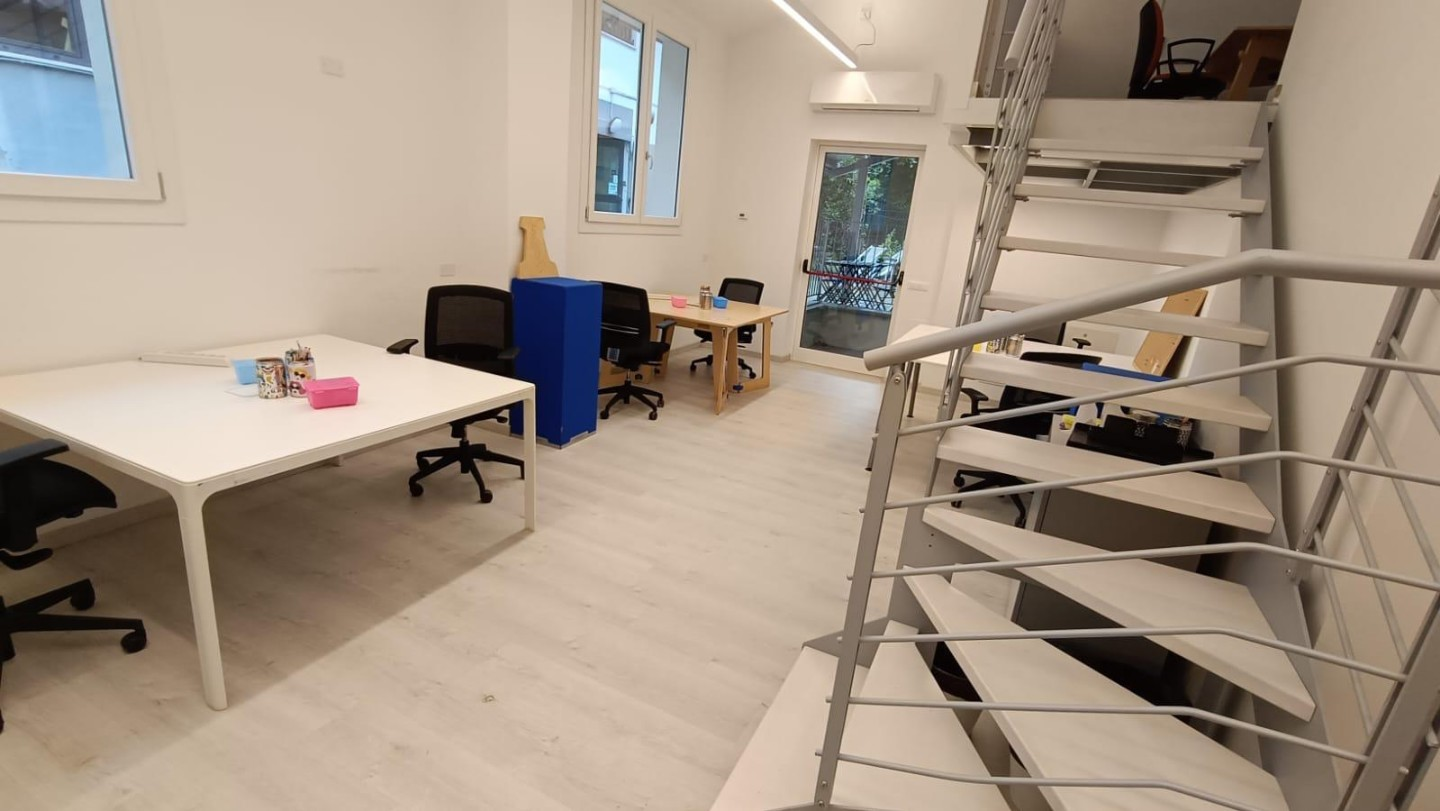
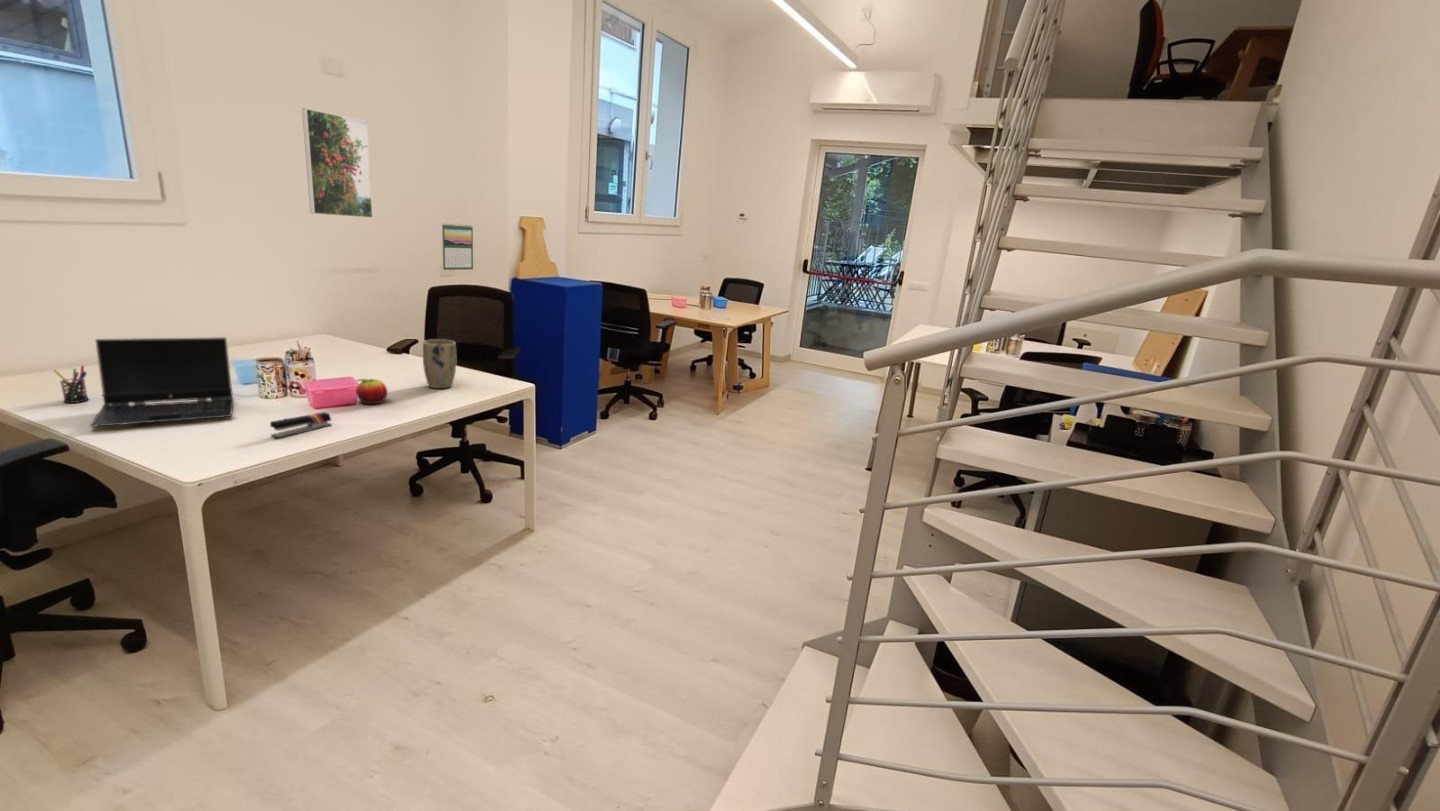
+ stapler (301, 423)
+ pen holder (75, 382)
+ calendar (458, 246)
+ fruit (371, 390)
+ plant pot (439, 364)
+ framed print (339, 166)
+ laptop computer (164, 379)
